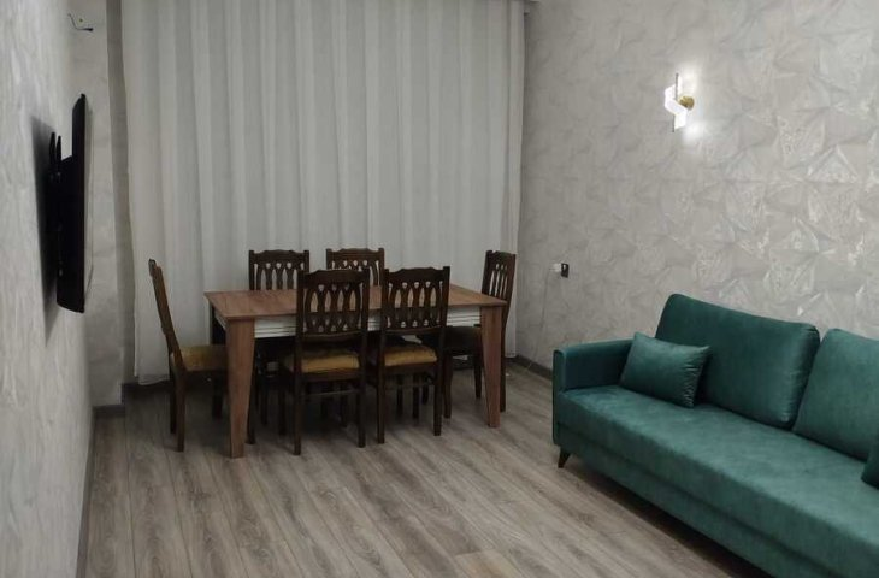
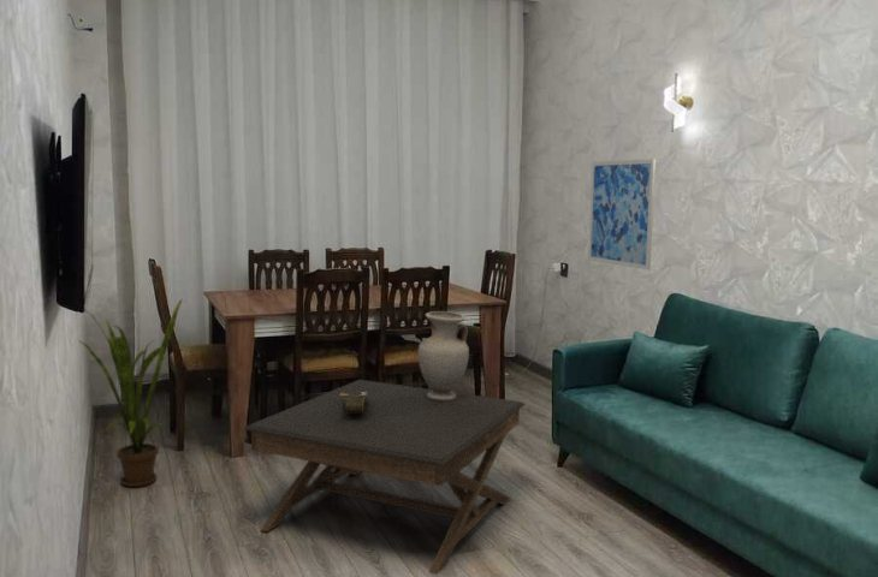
+ wall art (619, 213)
+ coffee table (392, 463)
+ vase (443, 356)
+ house plant (125, 394)
+ decorative bowl (354, 395)
